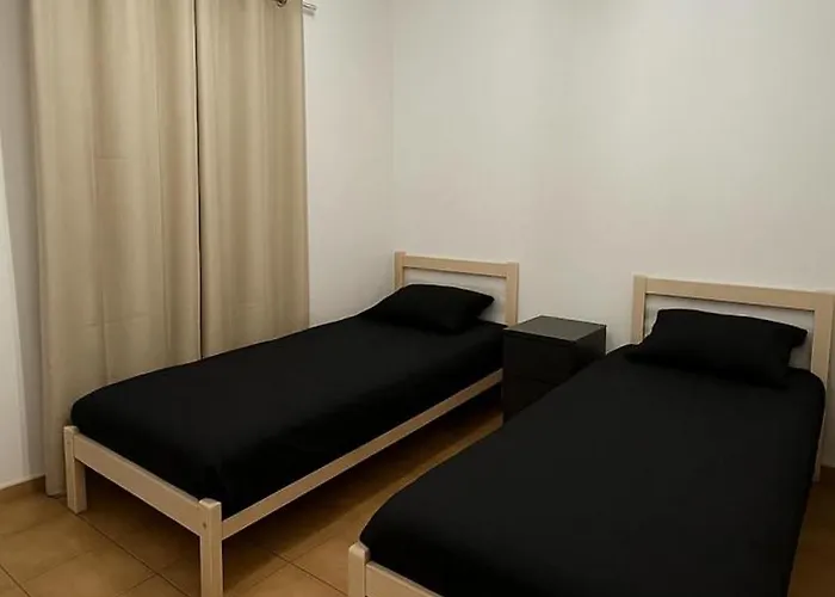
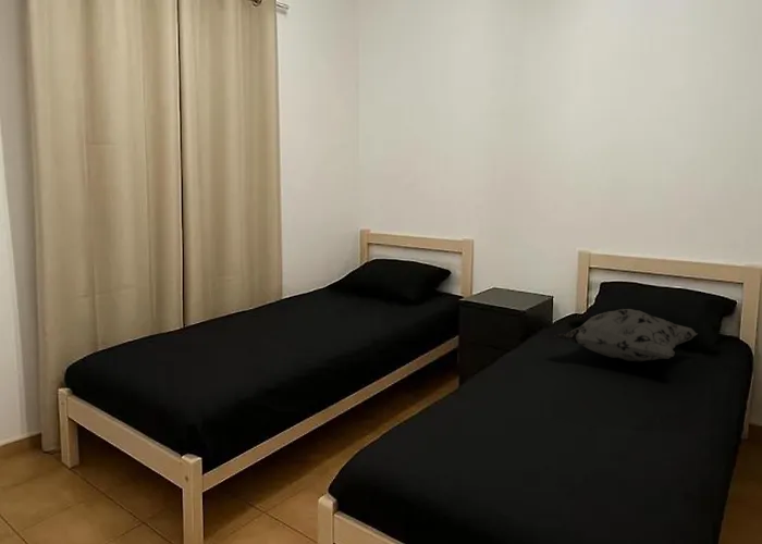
+ decorative pillow (627, 335)
